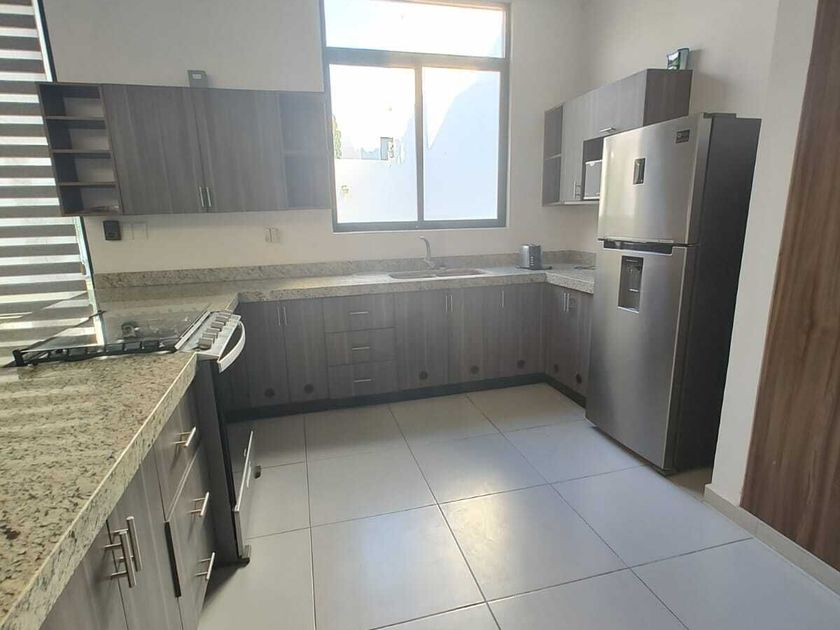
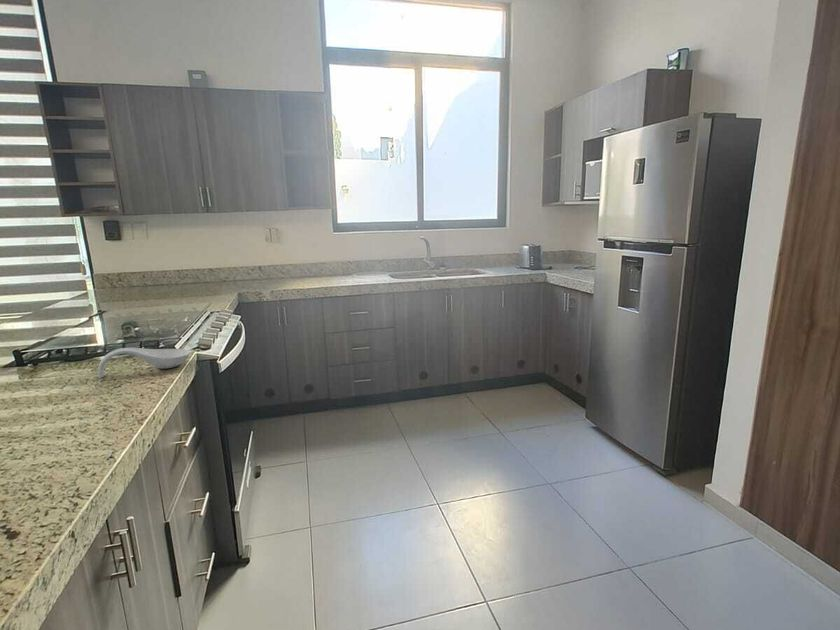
+ spoon rest (145, 357)
